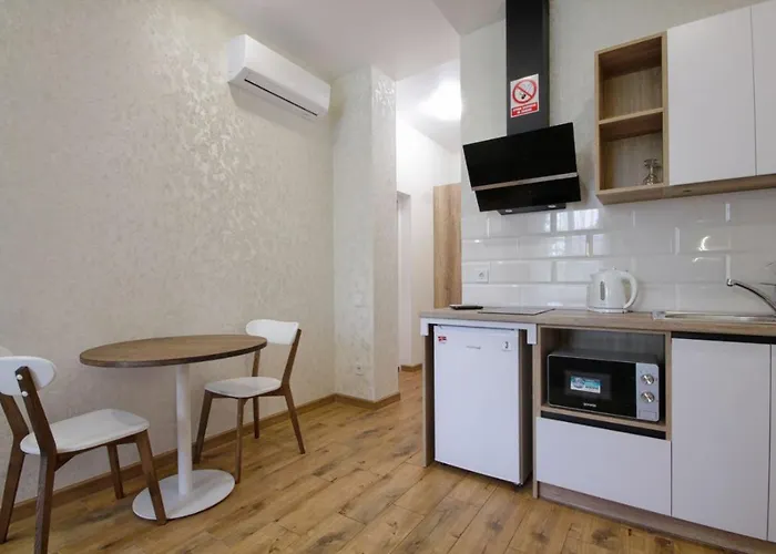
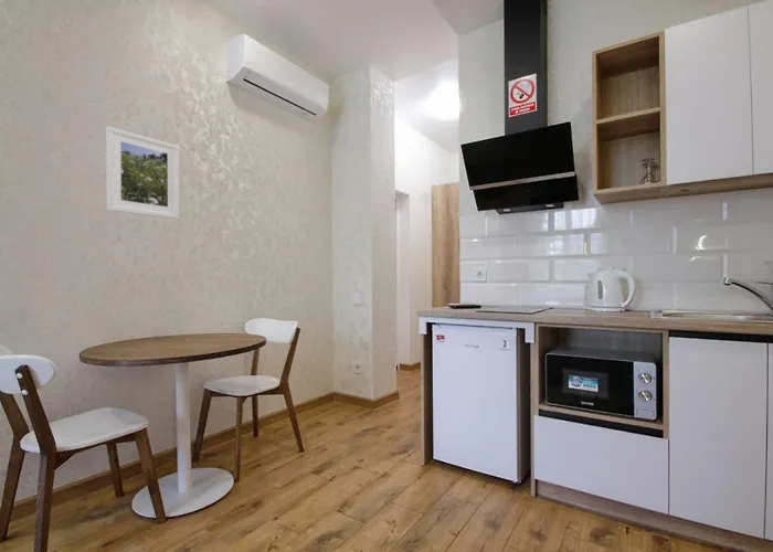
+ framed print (145, 176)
